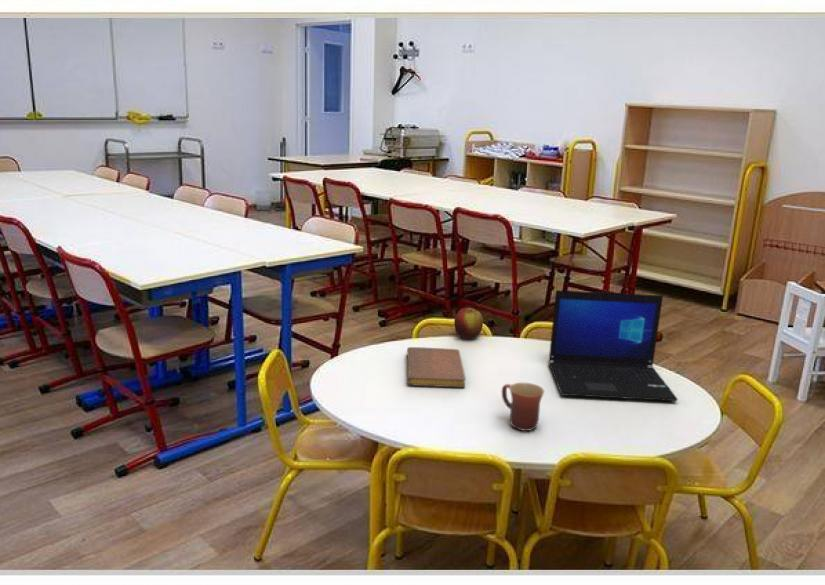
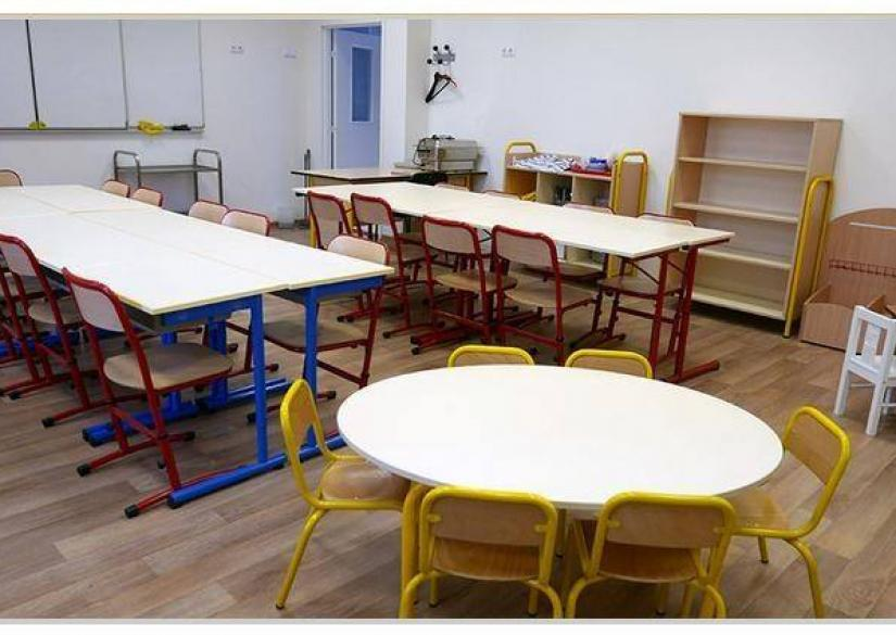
- laptop (613, 343)
- mug (520, 405)
- notebook (434, 366)
- apple (468, 323)
